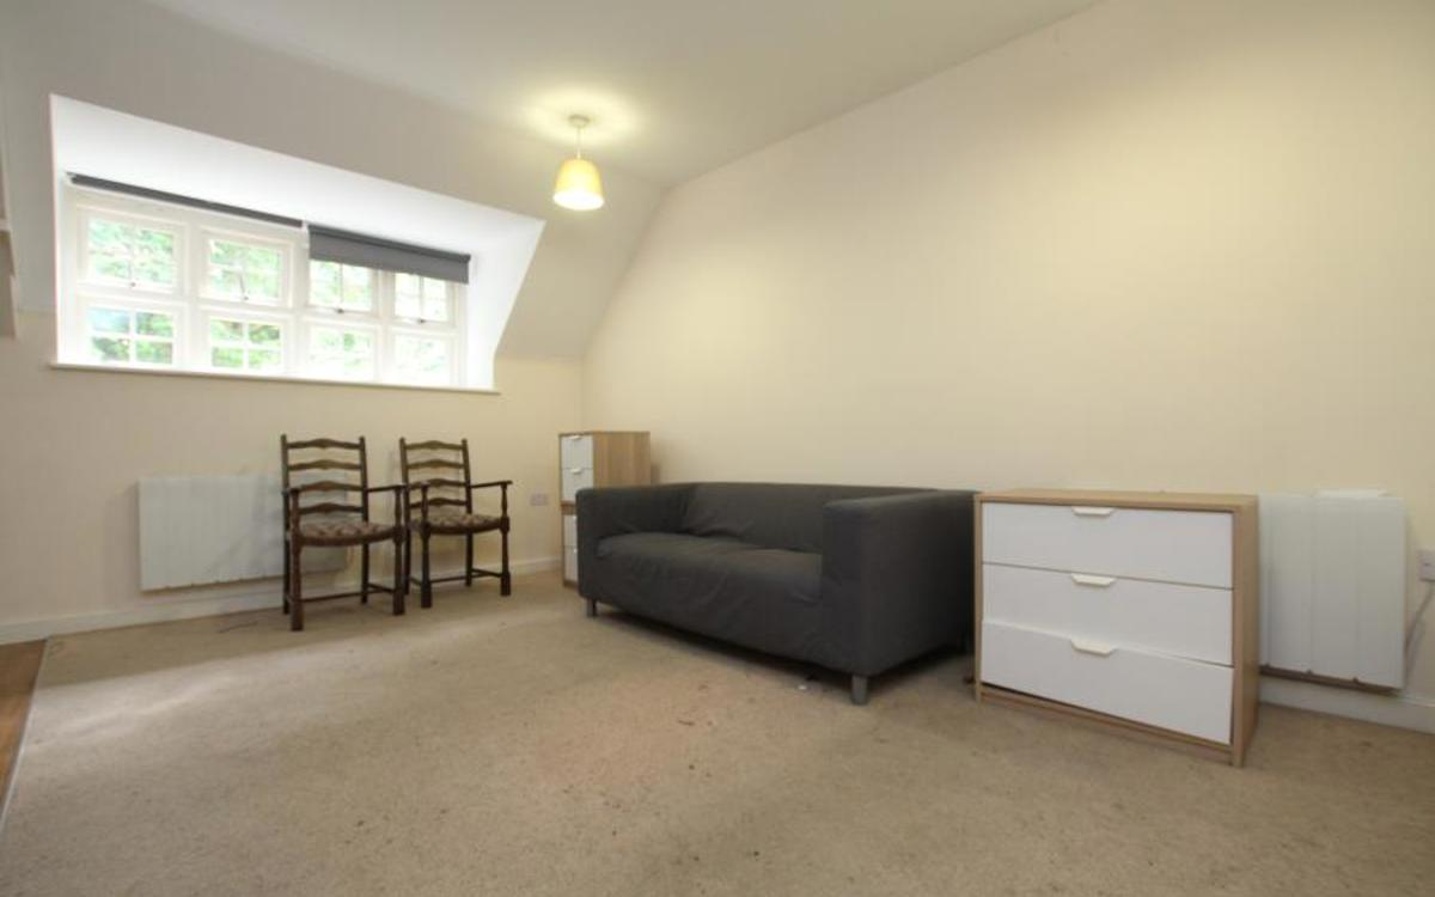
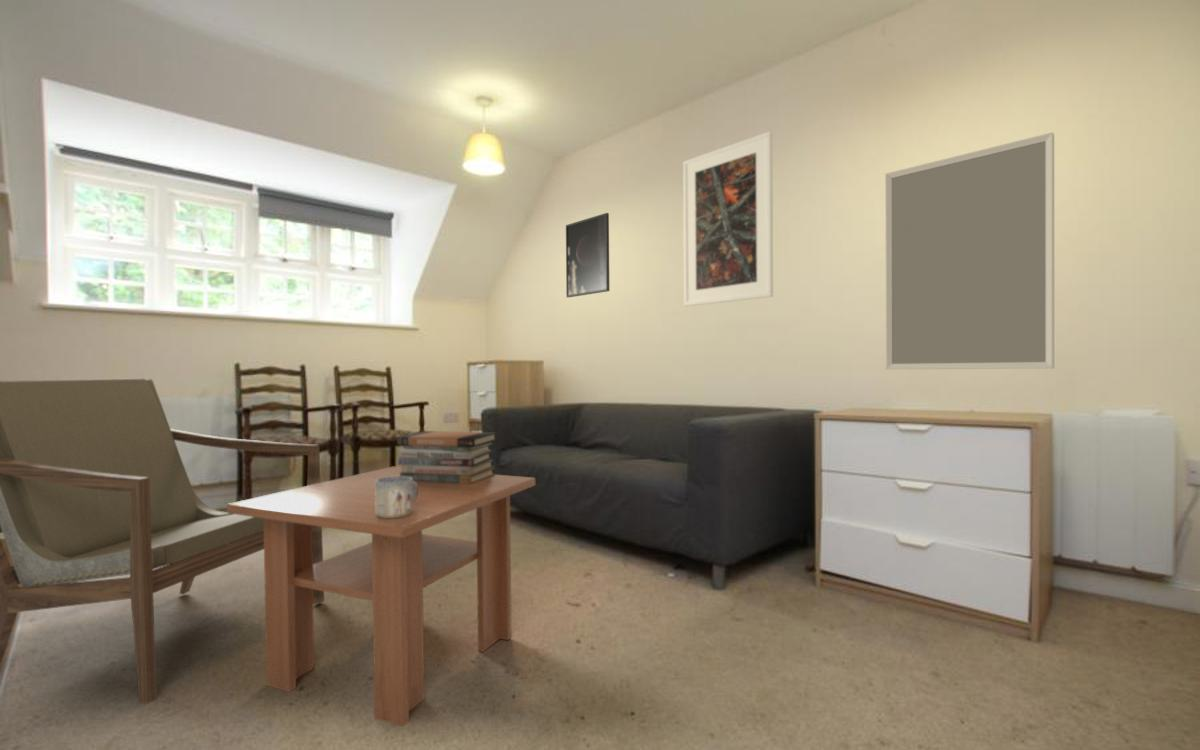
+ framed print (725, 224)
+ book stack (447, 455)
+ armchair (155, 506)
+ coffee table (397, 574)
+ mug (399, 494)
+ home mirror (962, 262)
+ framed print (586, 256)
